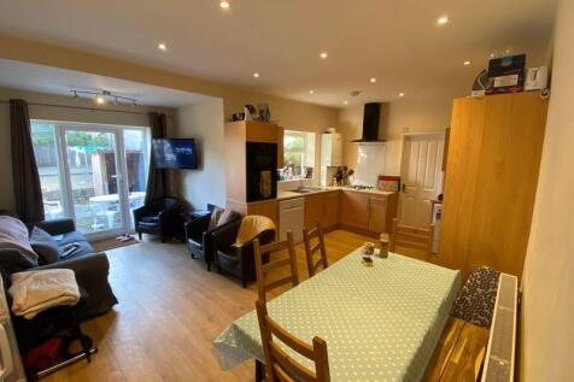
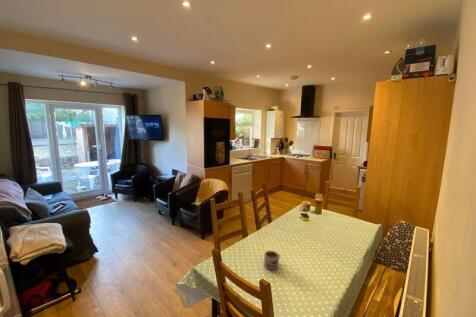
+ mug (272, 259)
